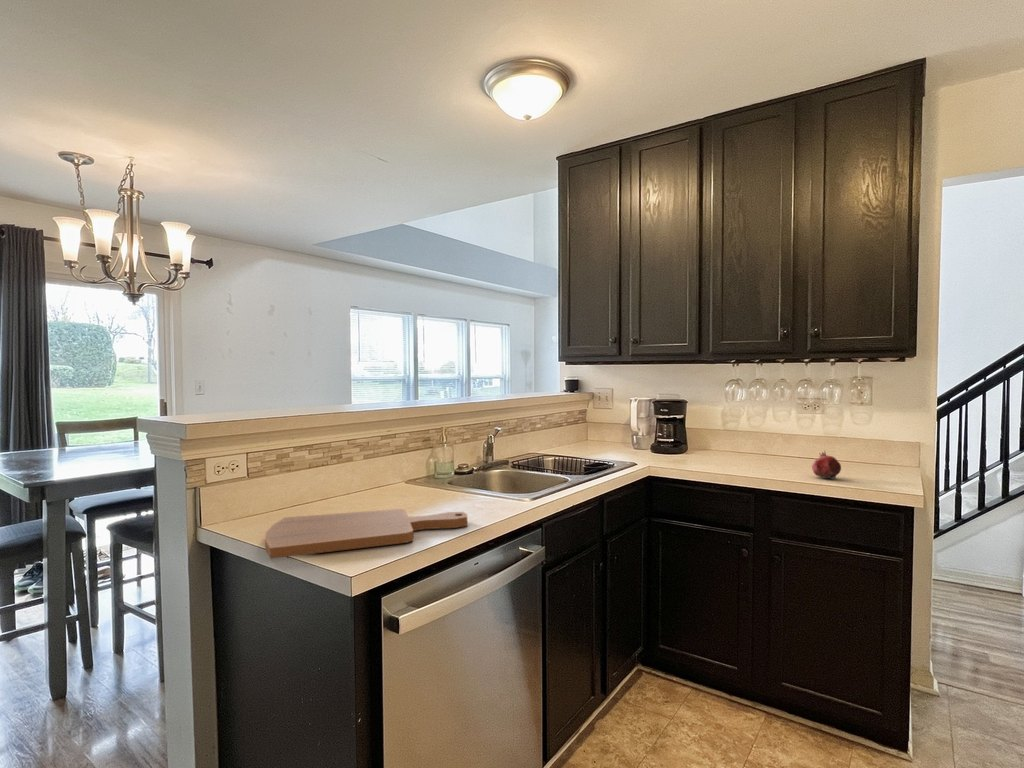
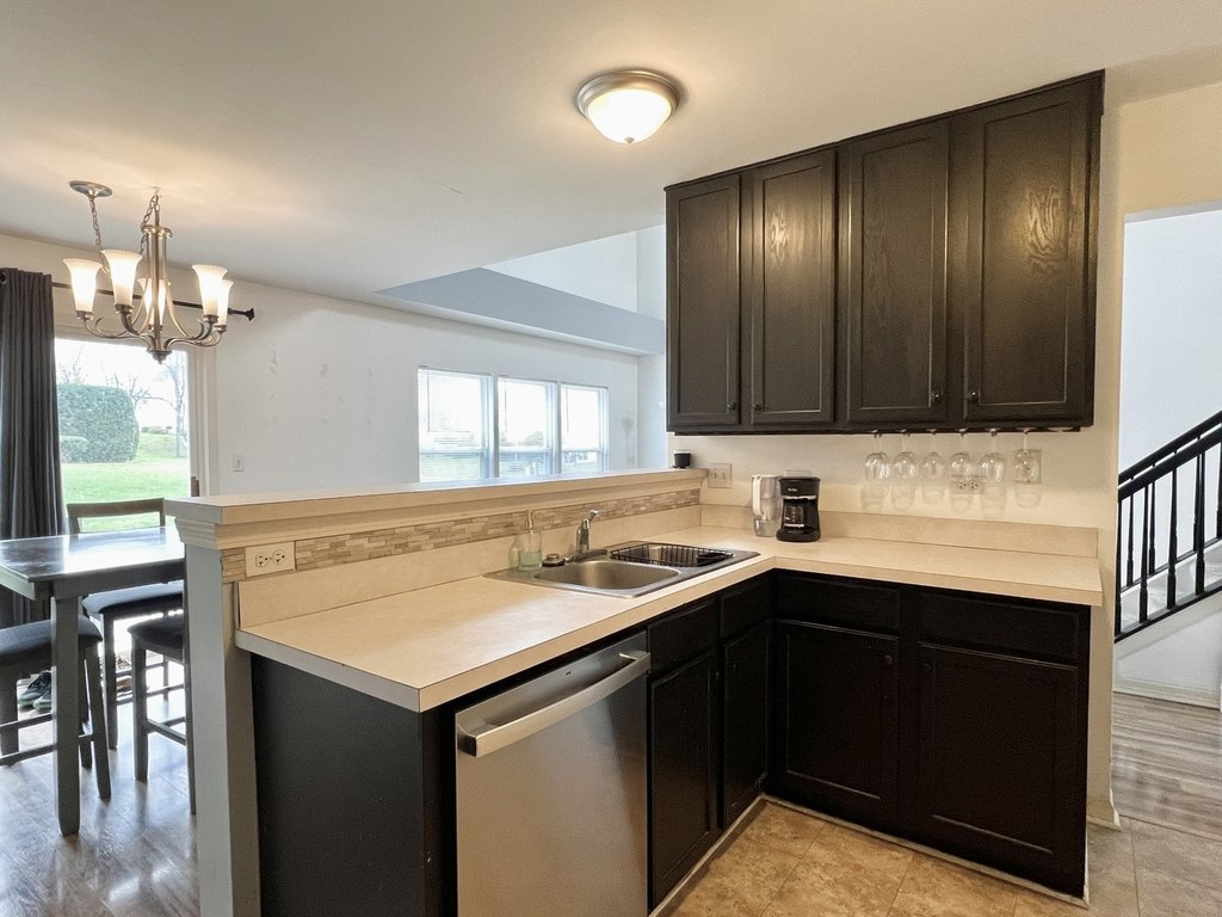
- fruit (826, 464)
- cutting board (355, 528)
